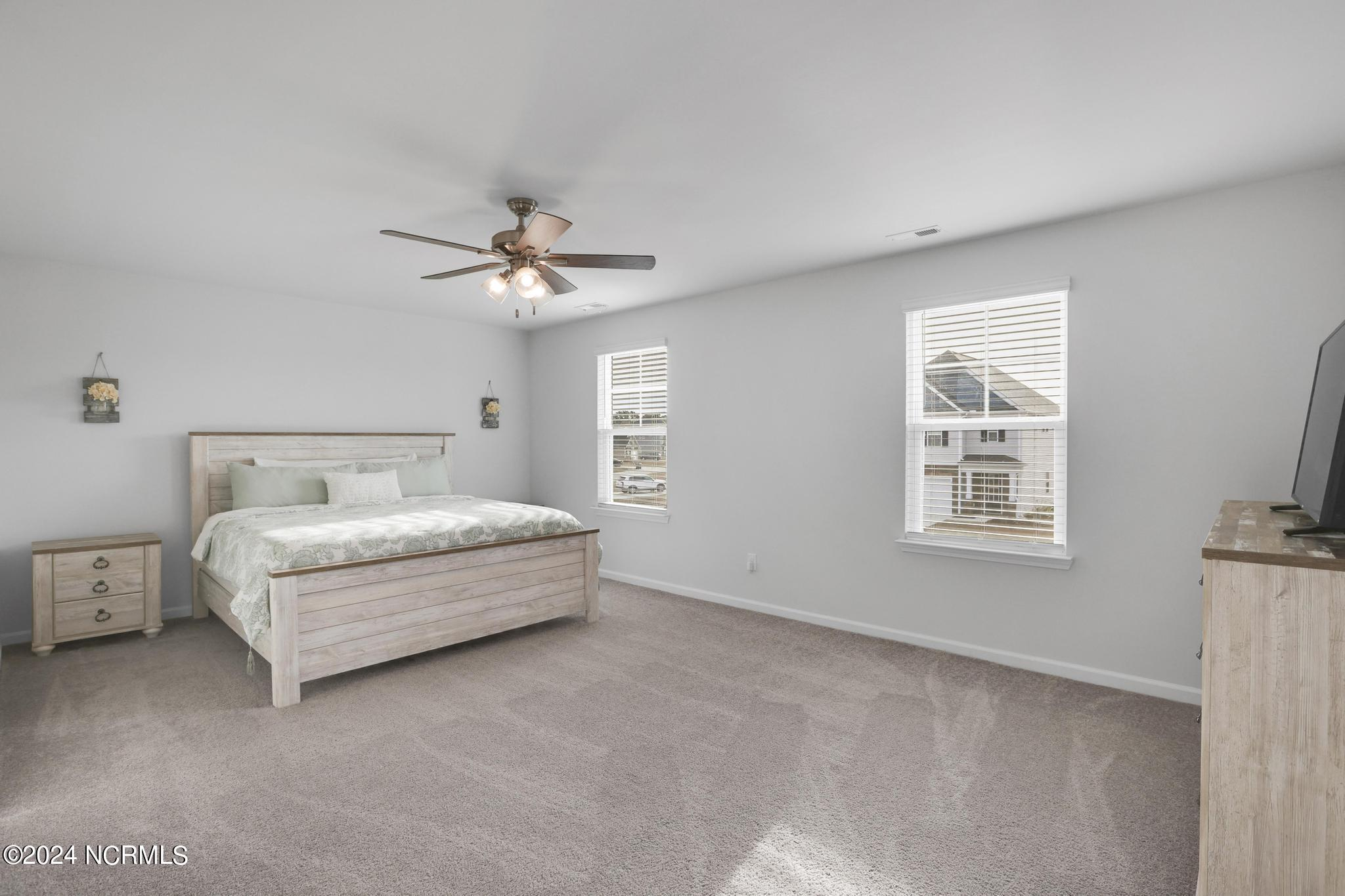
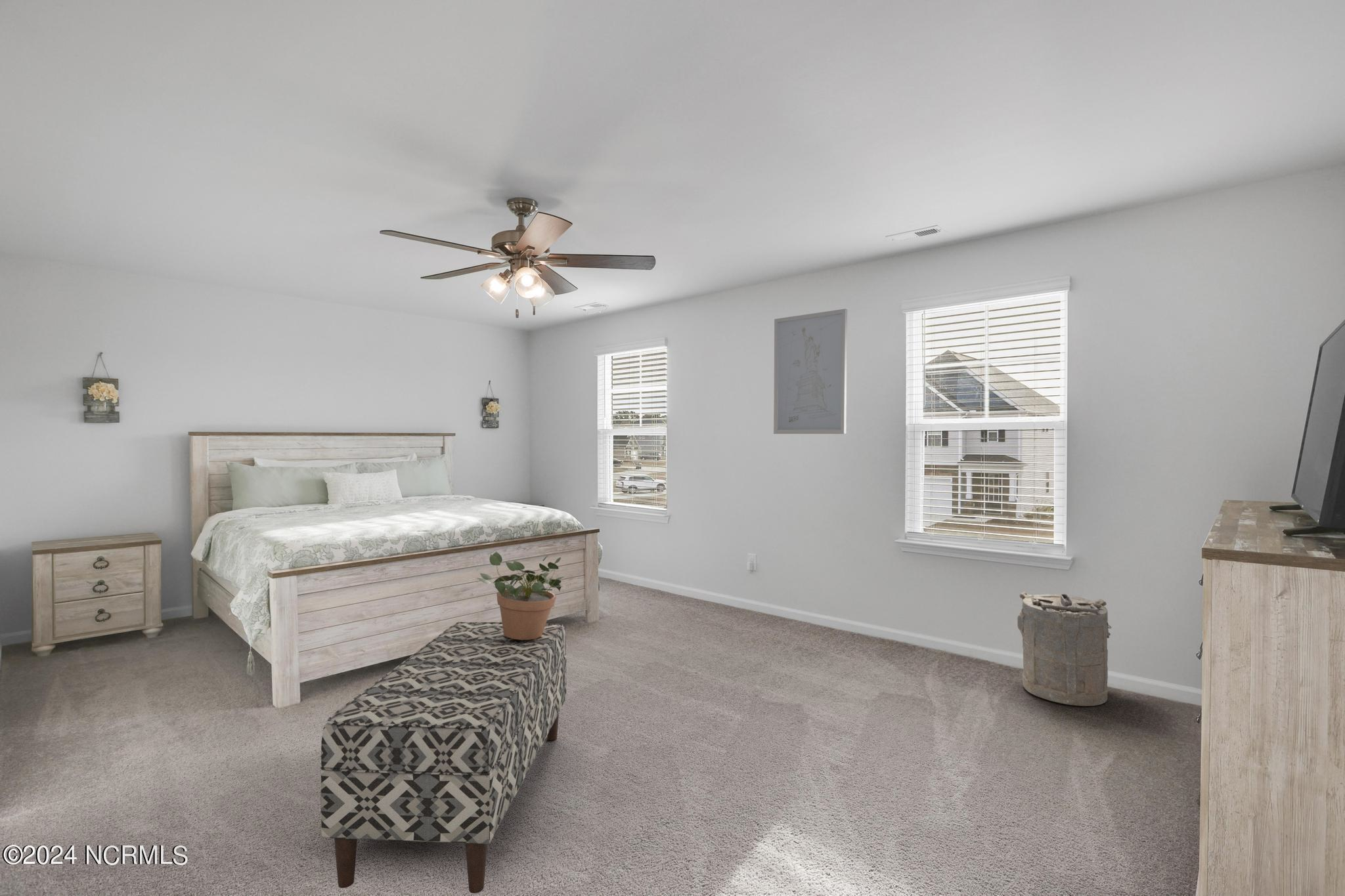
+ potted plant (516, 597)
+ wall art (808, 374)
+ laundry hamper (1060, 641)
+ bench (469, 729)
